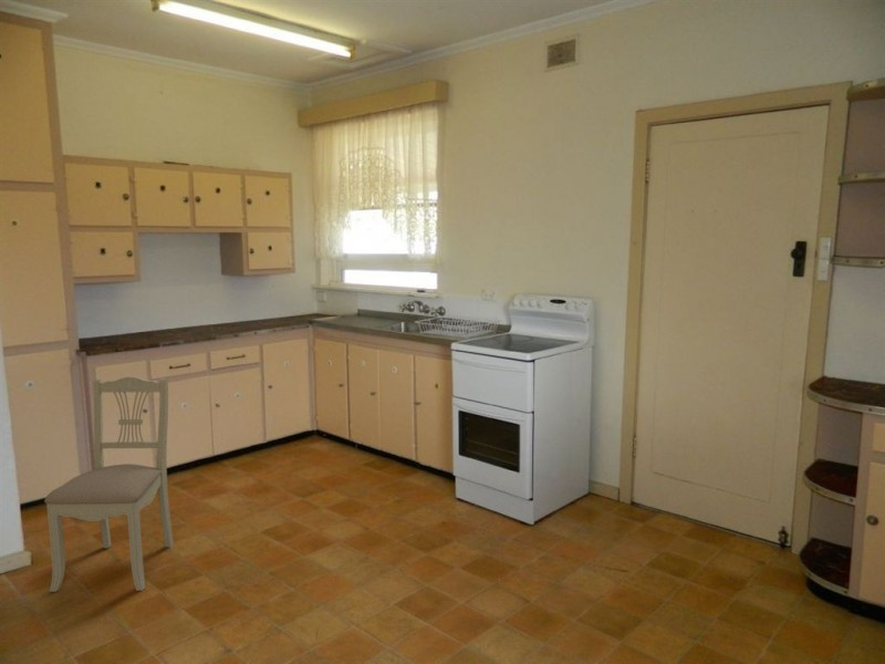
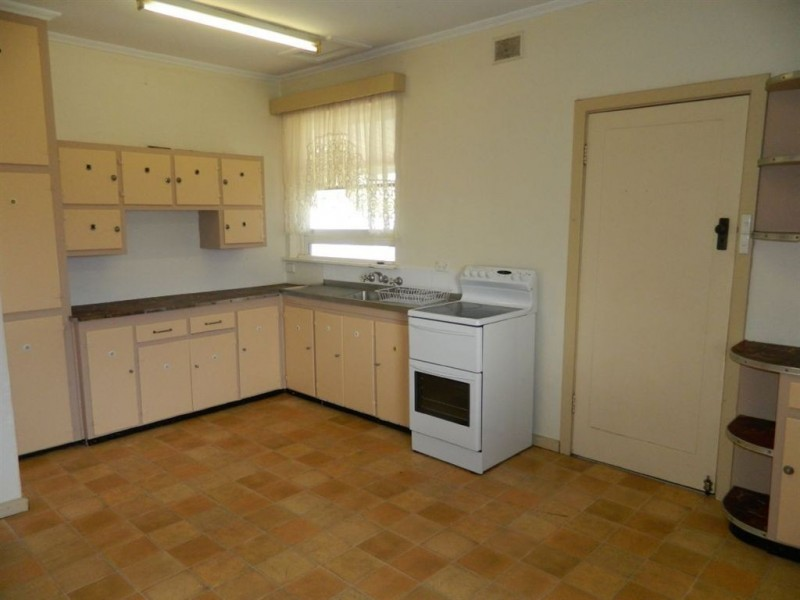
- dining chair (113, 478)
